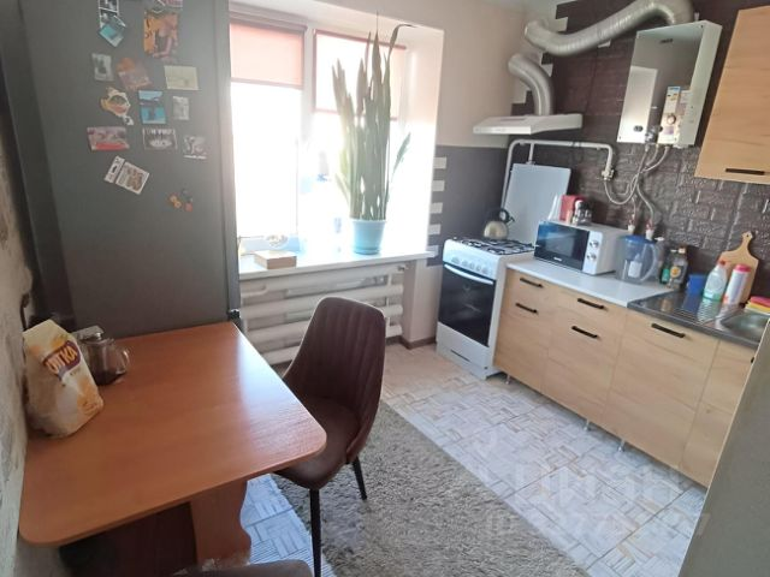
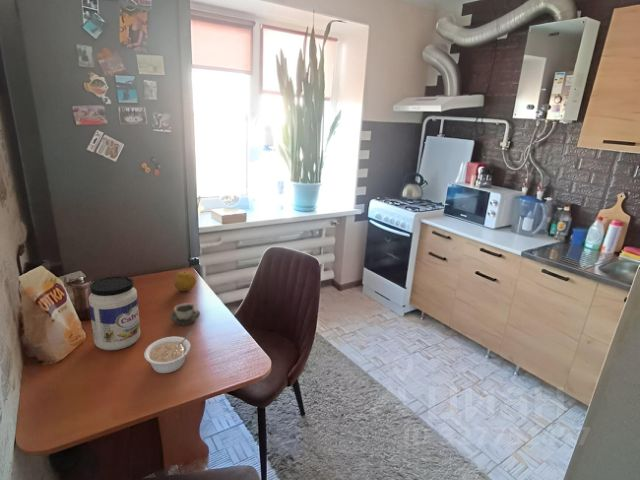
+ fruit (185, 281)
+ jar (115, 312)
+ legume (168, 353)
+ cup (185, 314)
